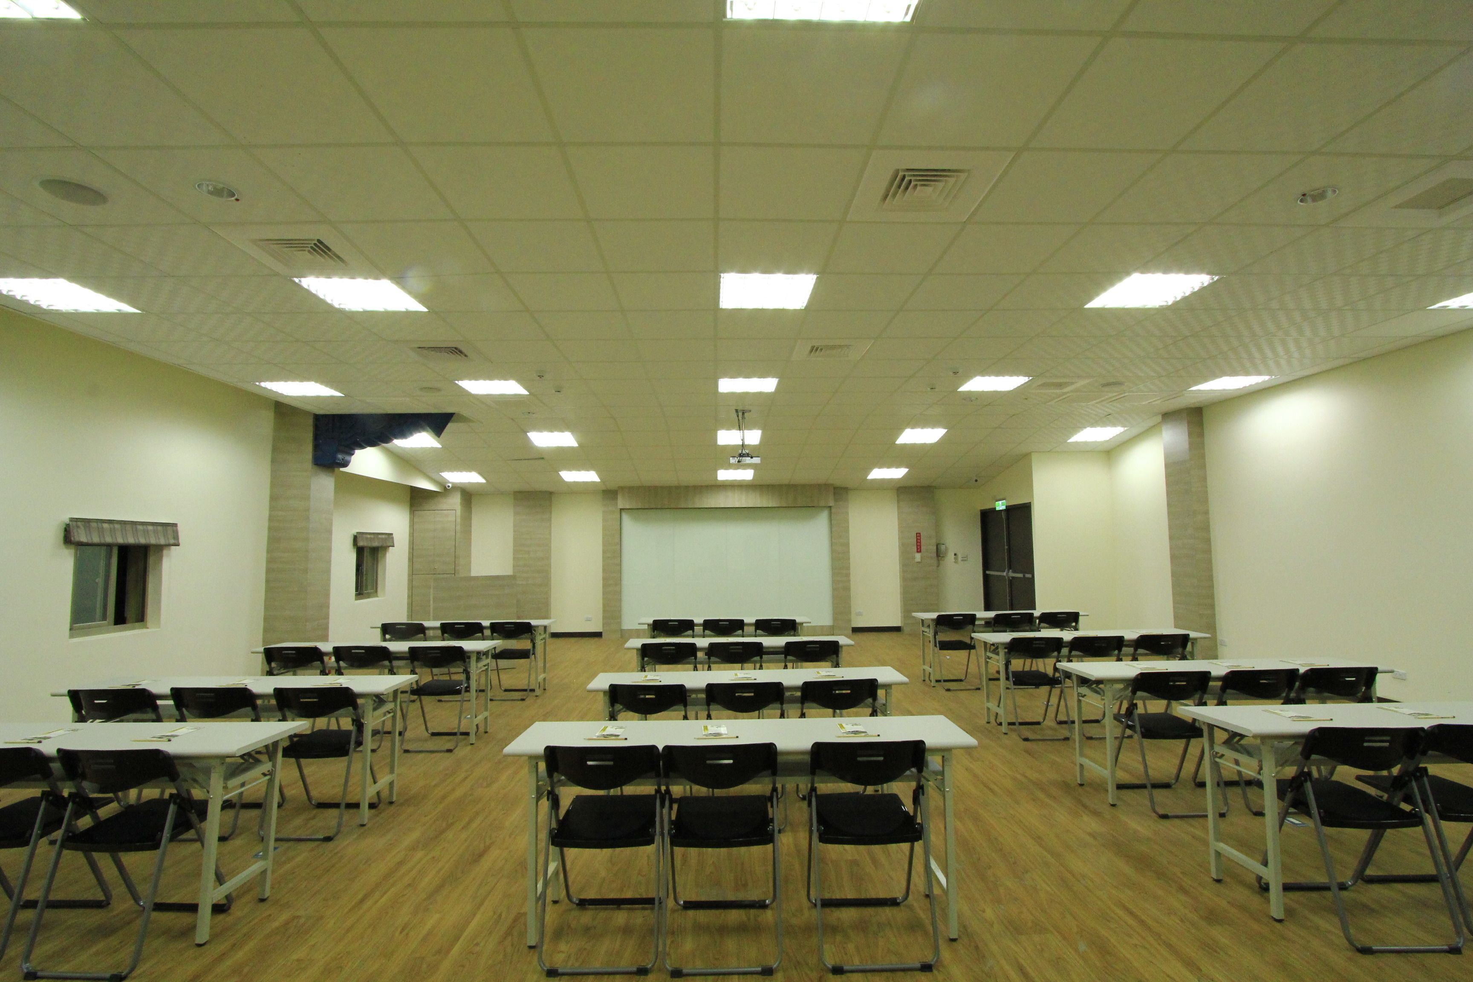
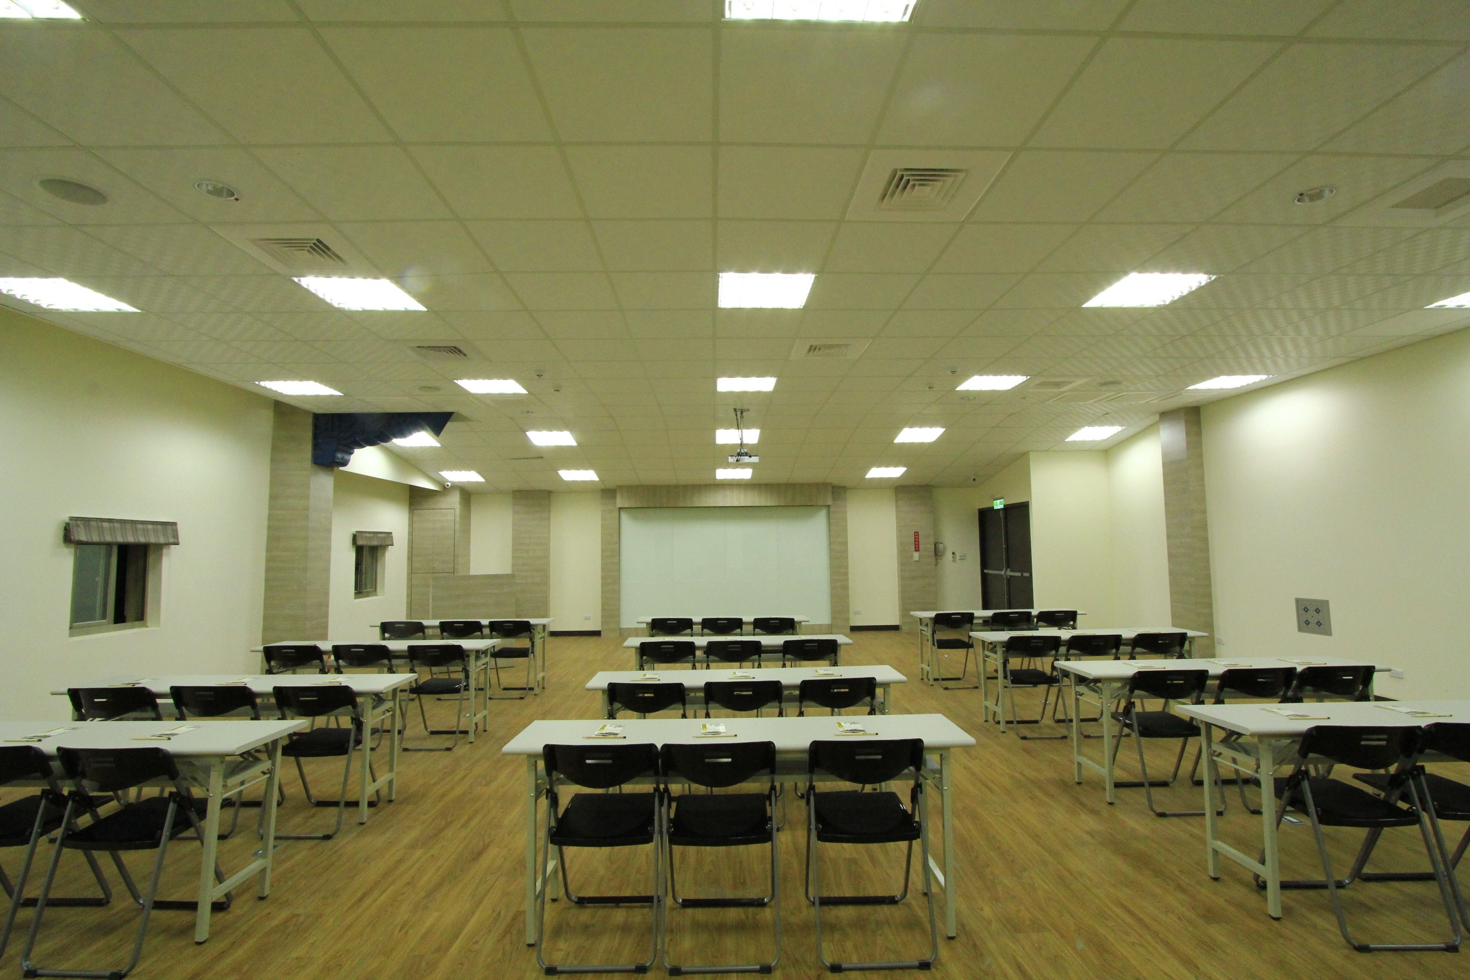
+ wall art (1312, 617)
